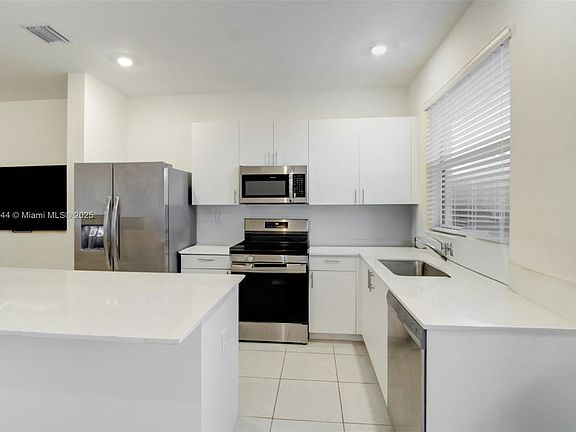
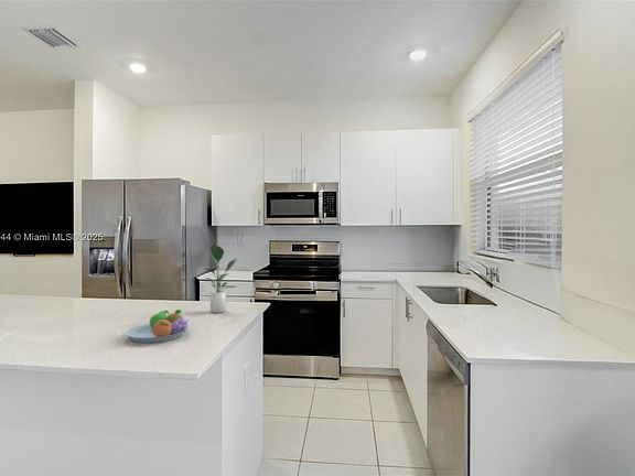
+ fruit bowl (159, 323)
+ potted plant (219, 277)
